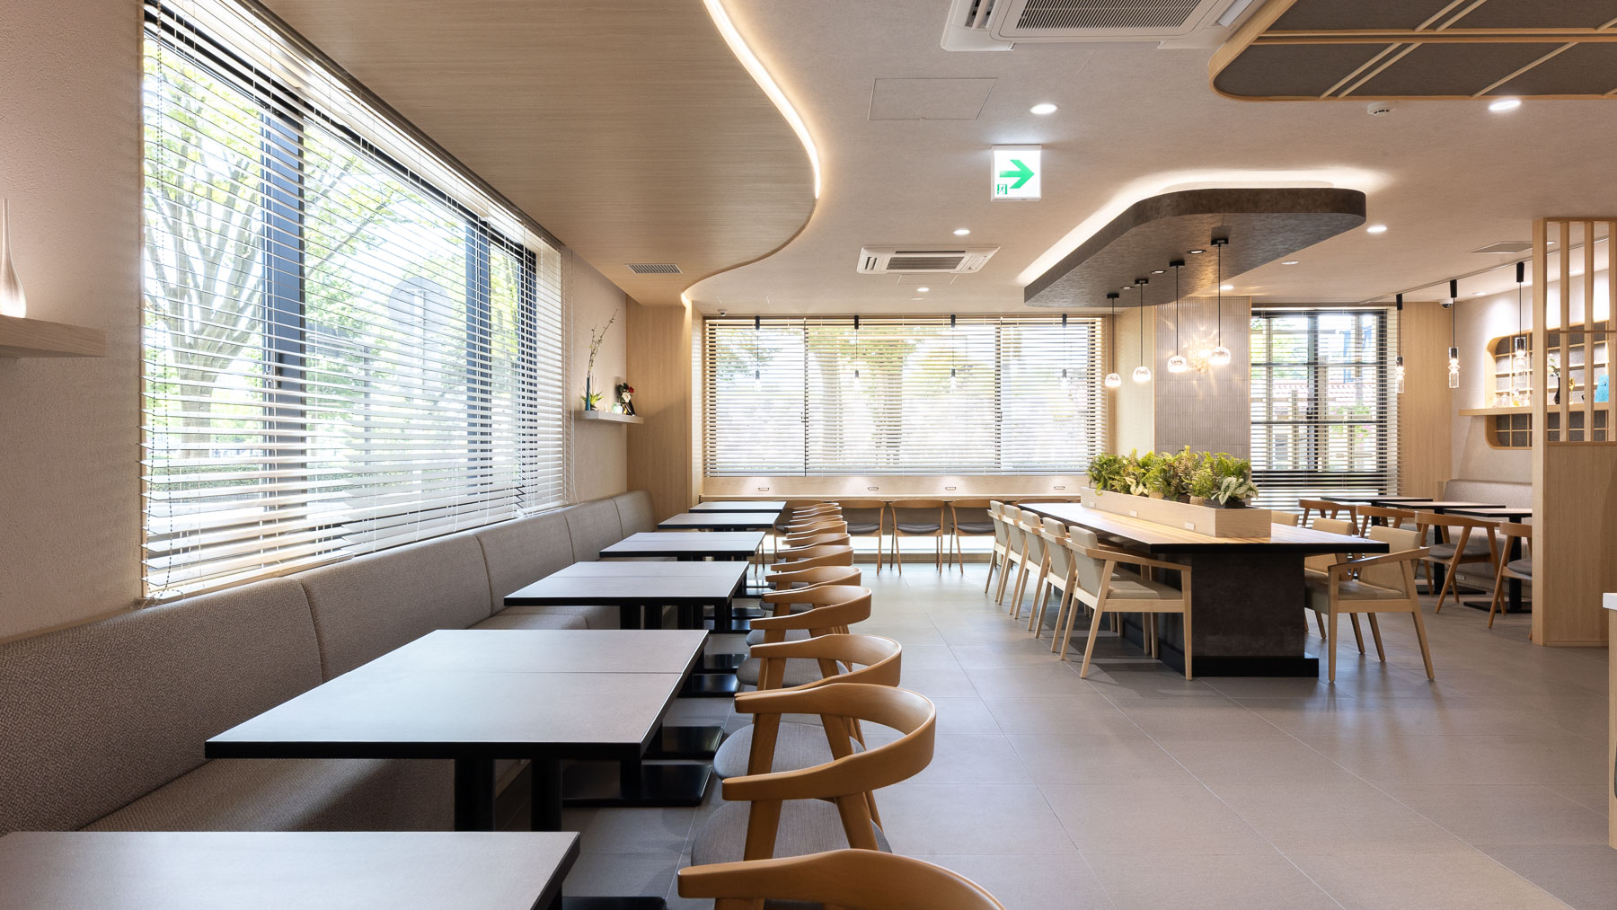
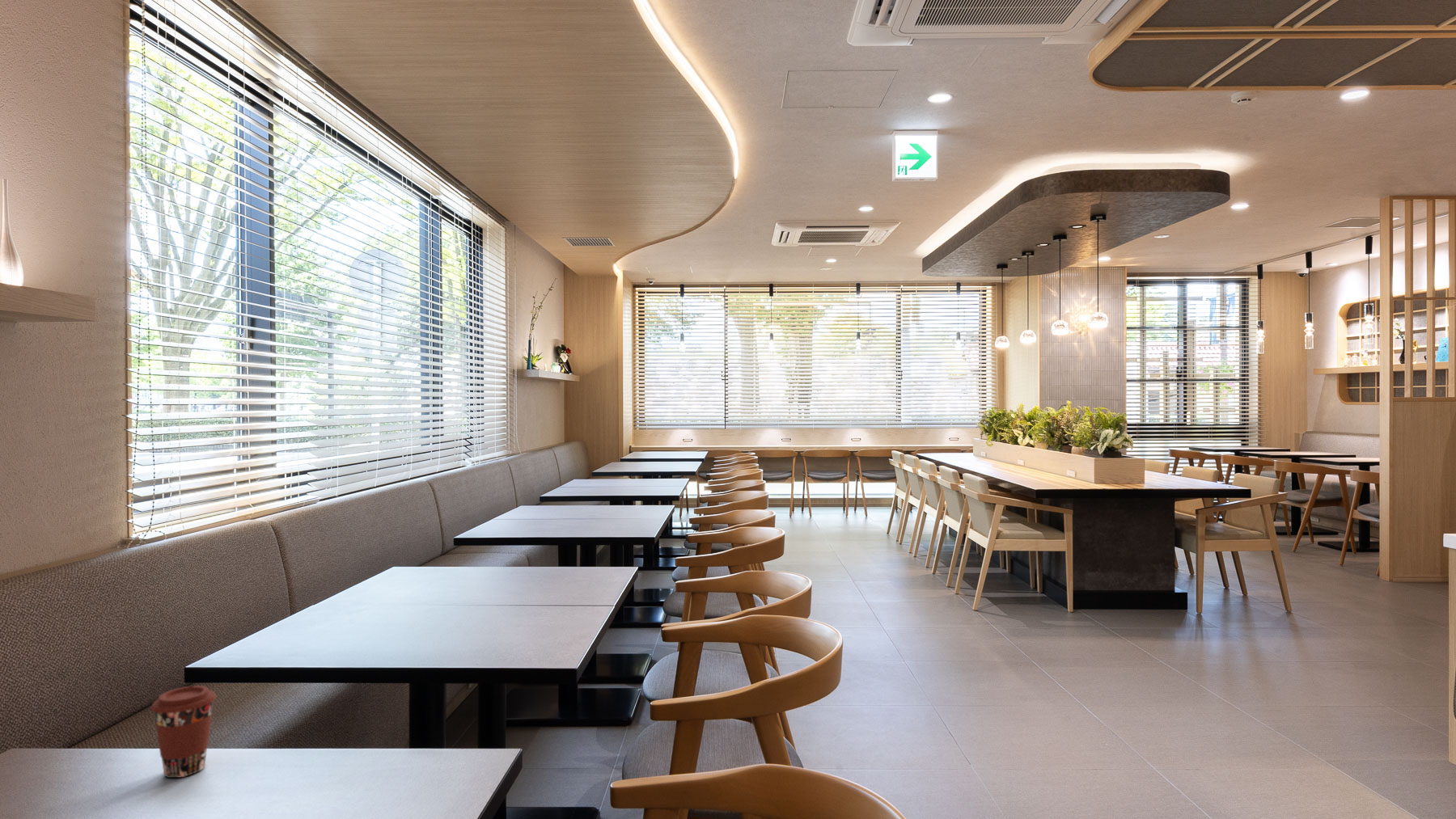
+ coffee cup (184, 731)
